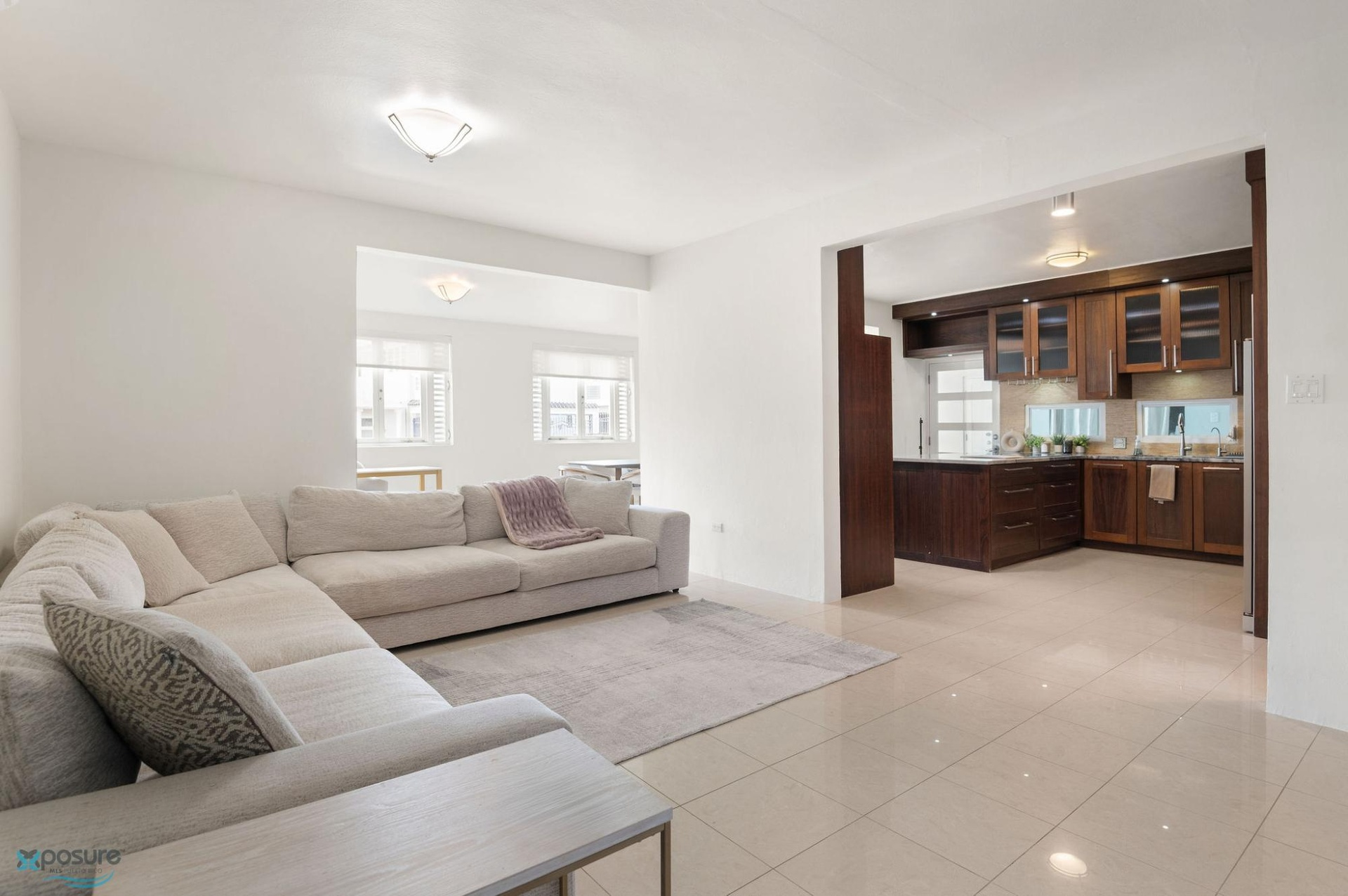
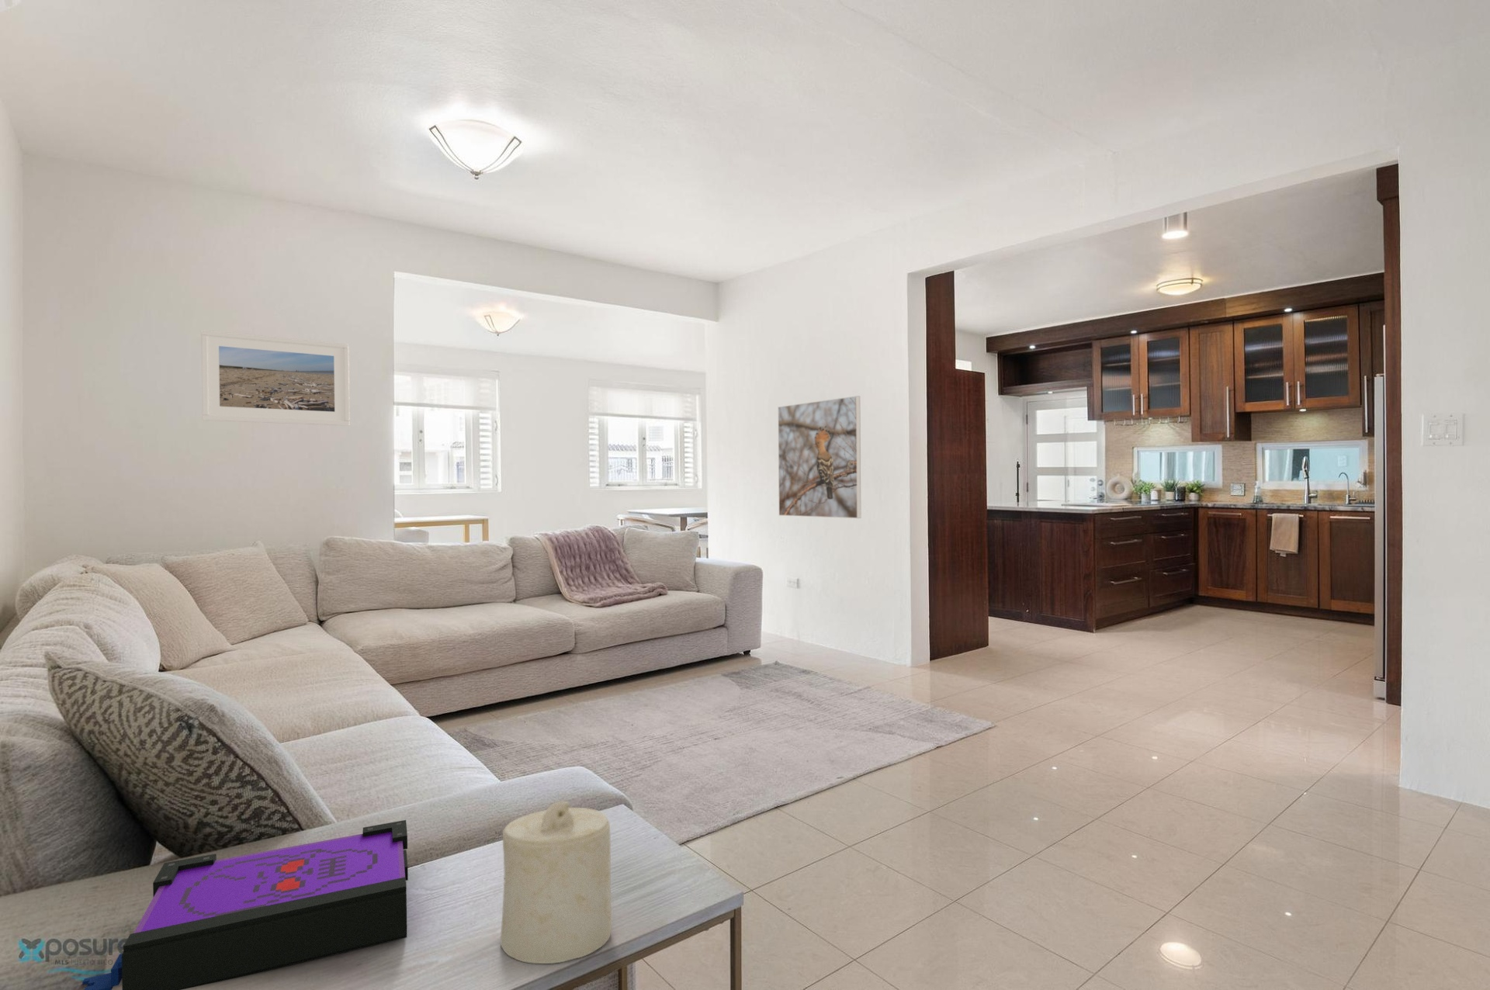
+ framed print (279, 380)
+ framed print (817, 460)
+ candle (556, 870)
+ board game (263, 903)
